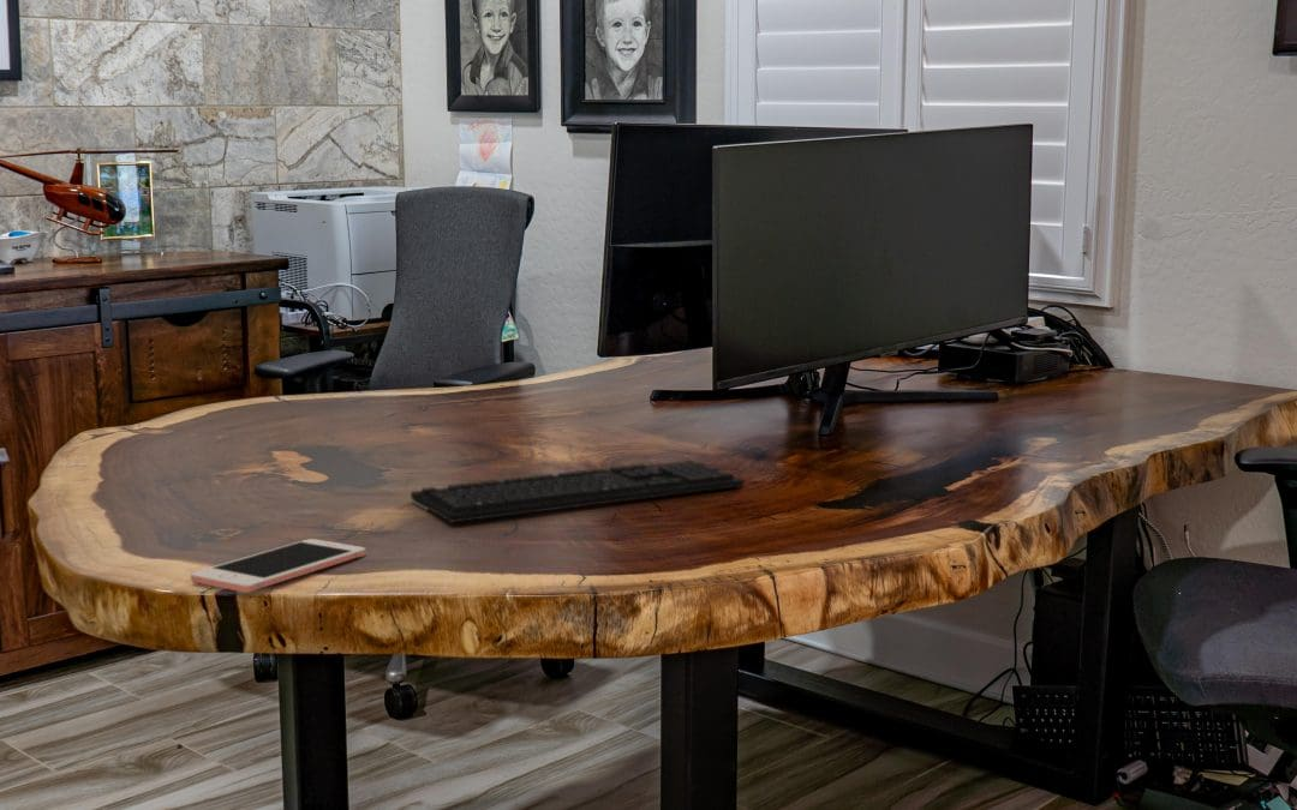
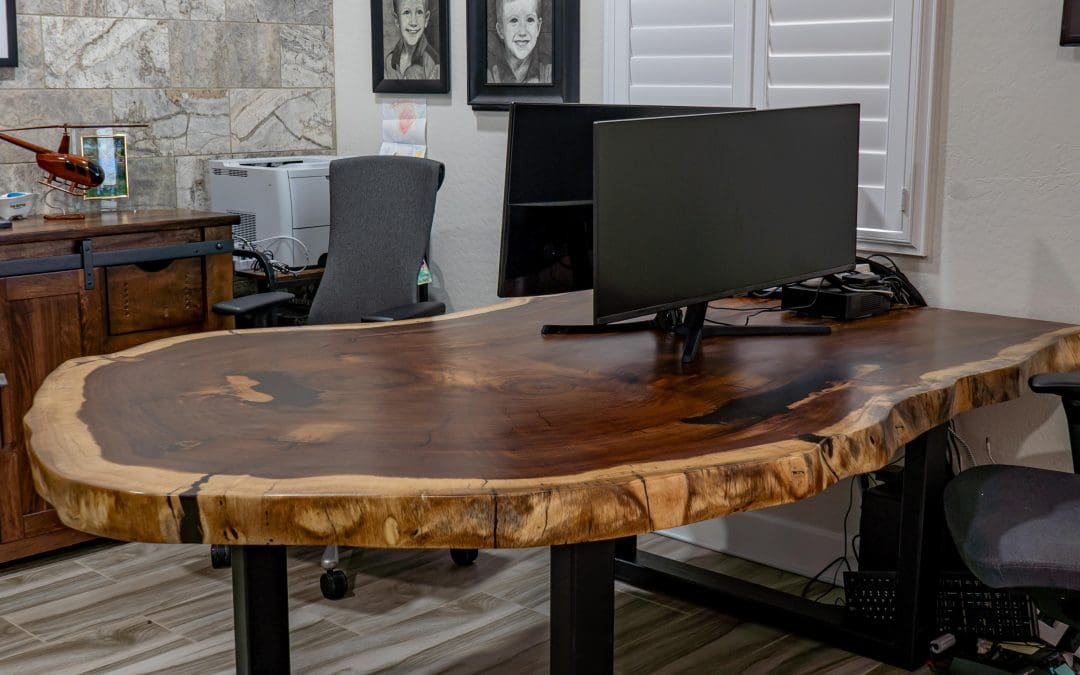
- keyboard (580, 486)
- cell phone (281, 564)
